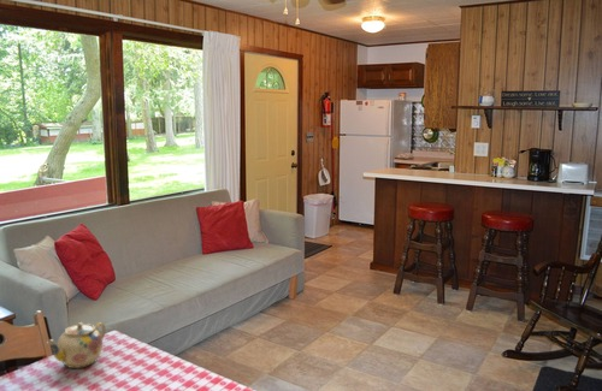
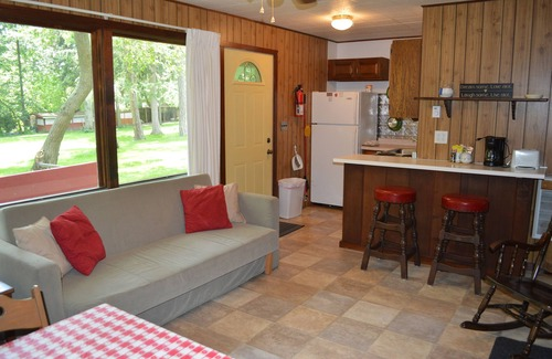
- teapot (78, 343)
